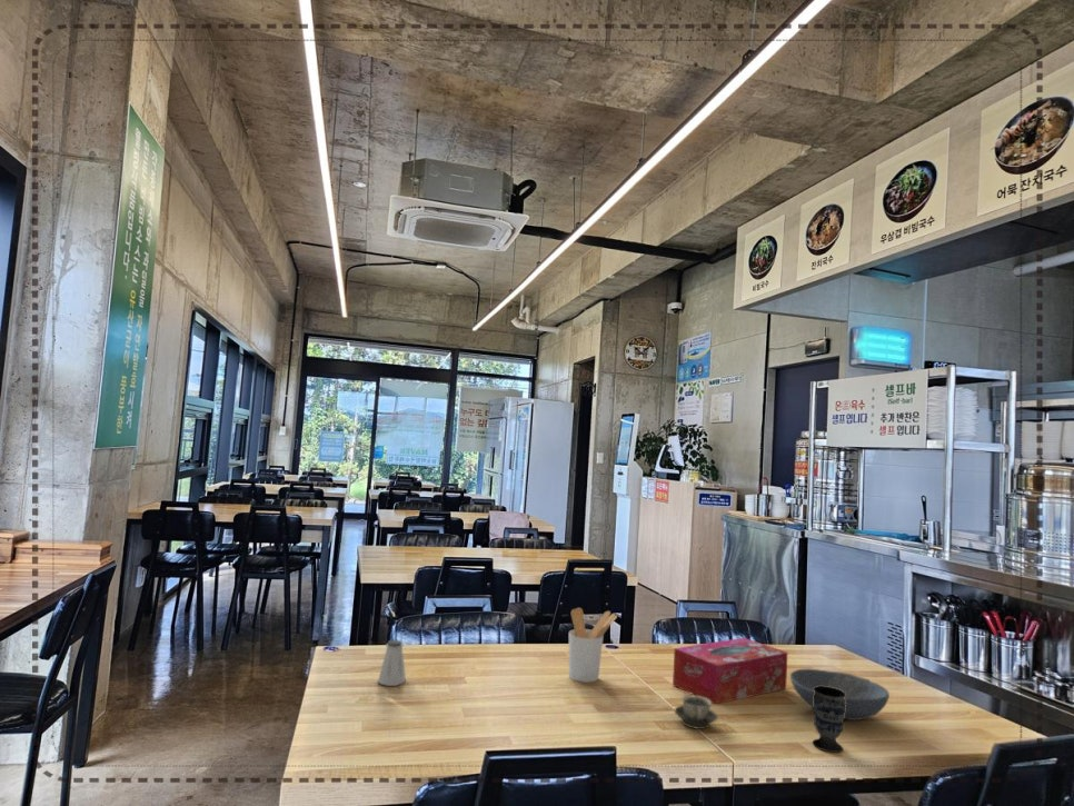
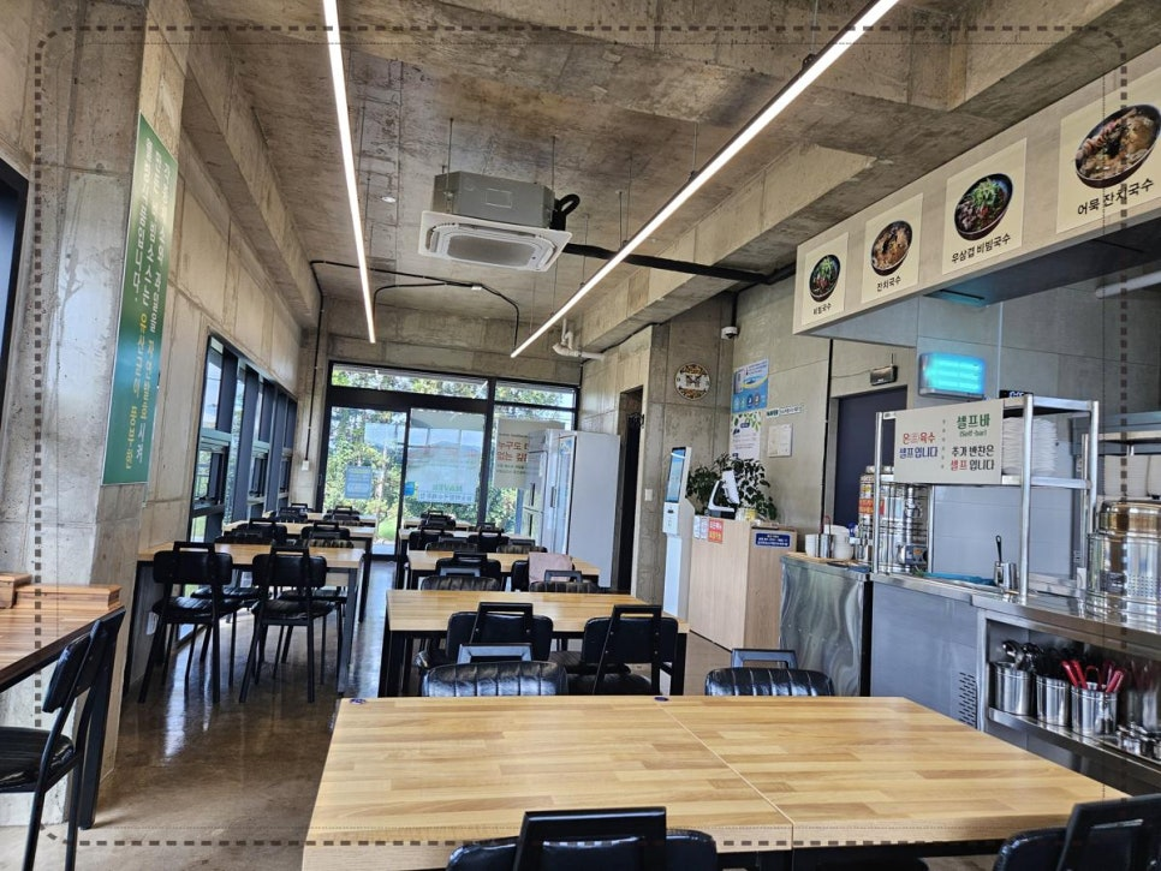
- utensil holder (593, 644)
- bowl (844, 697)
- saltshaker (392, 660)
- tissue box (730, 668)
- cup (696, 712)
- cup (828, 718)
